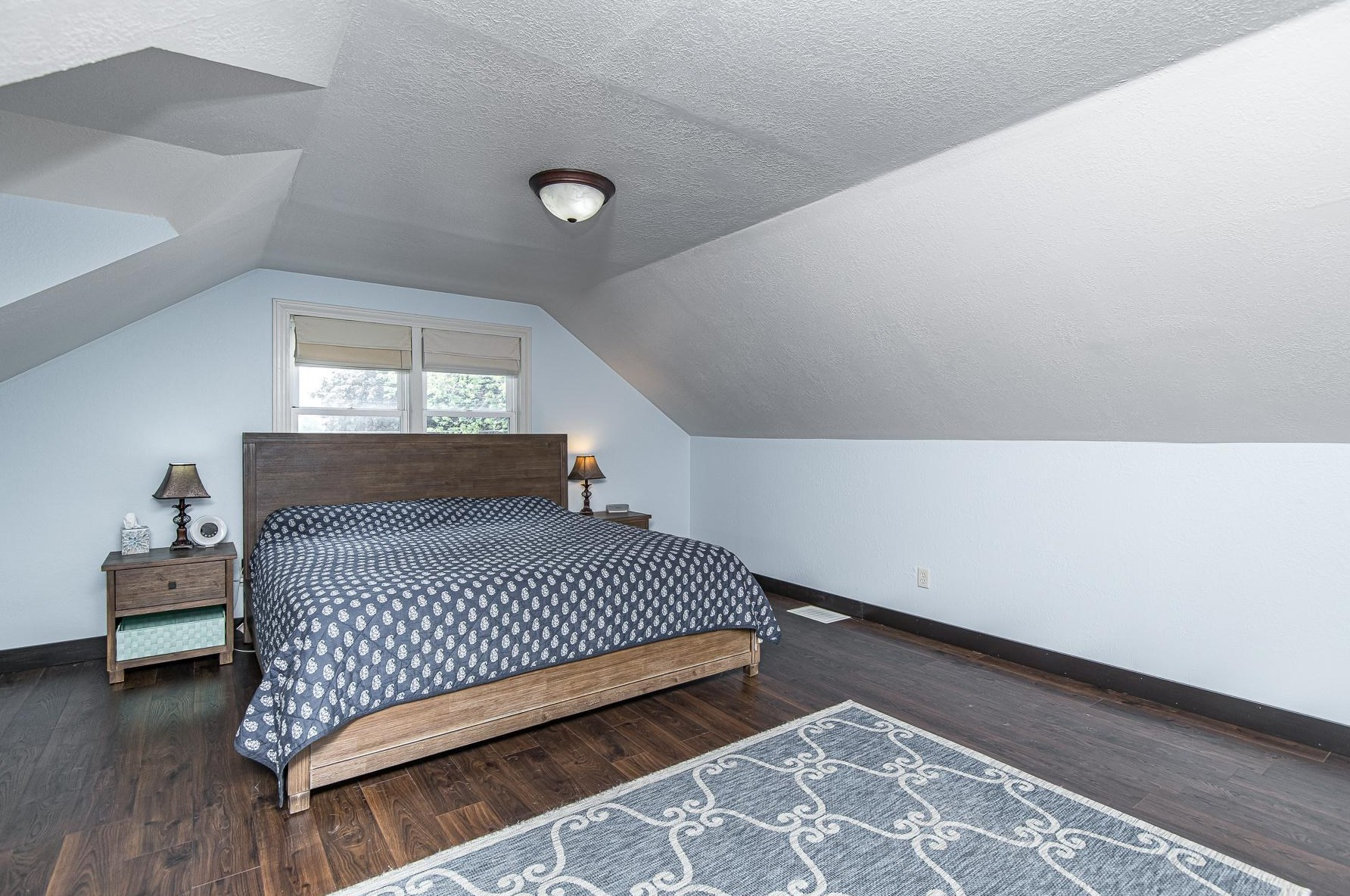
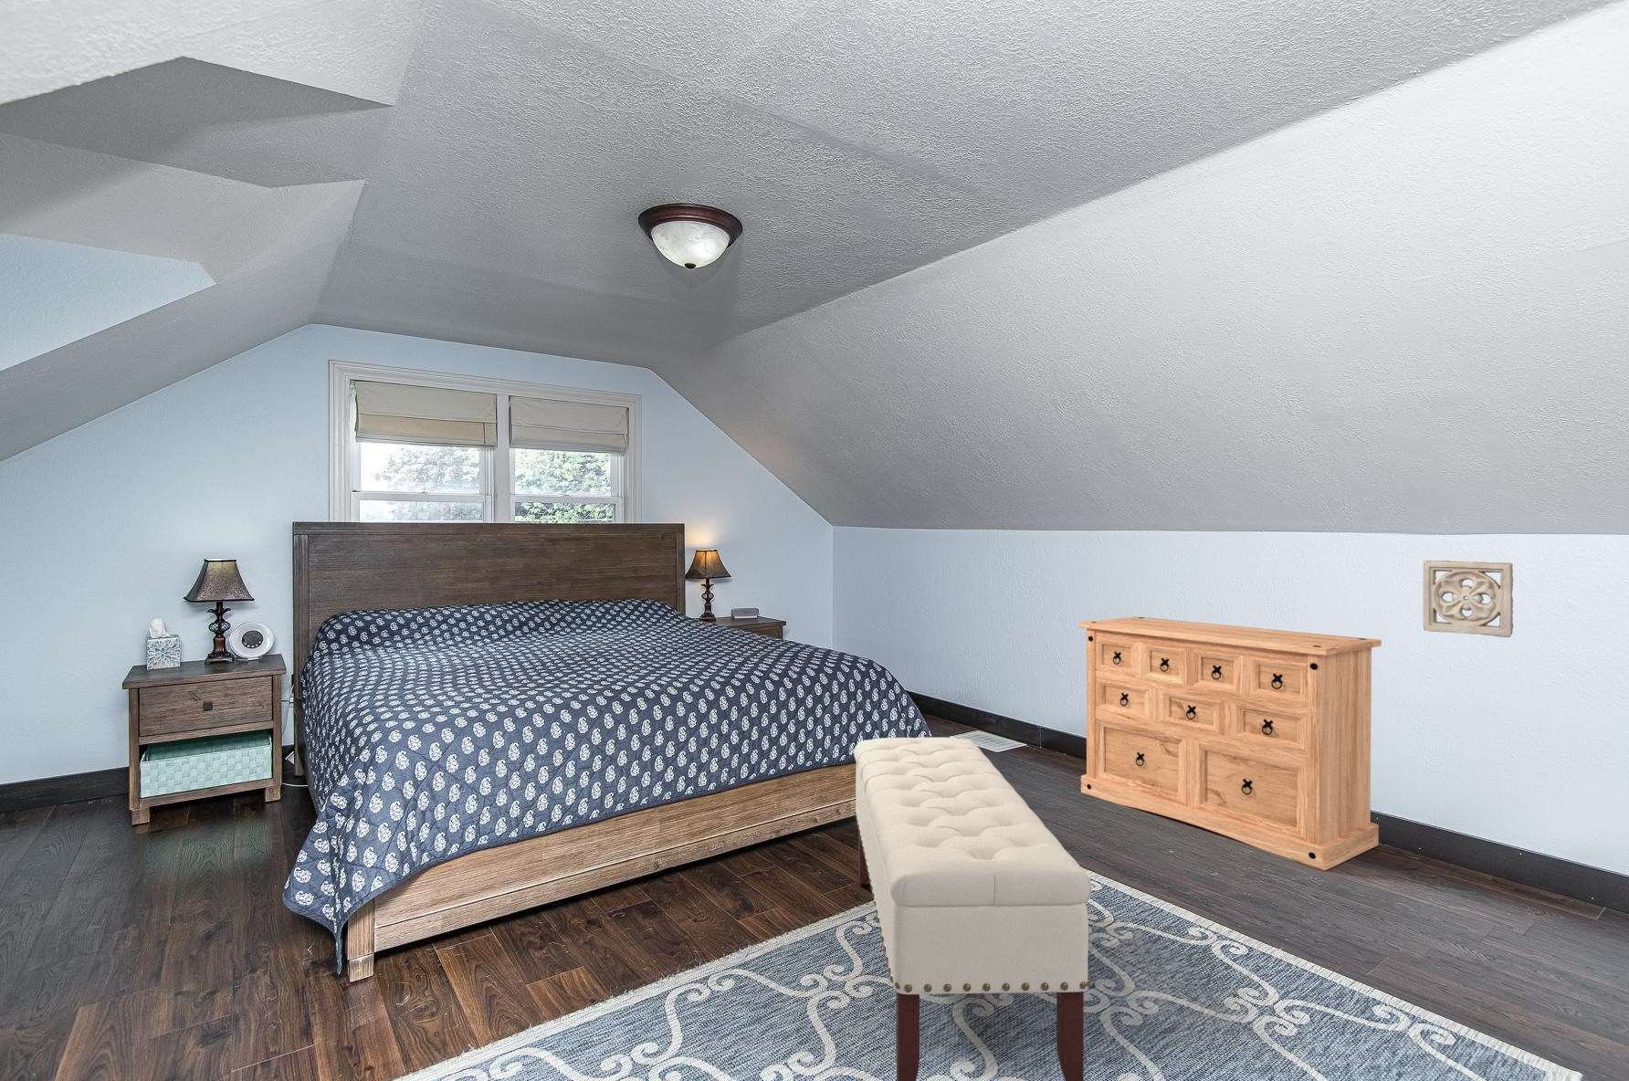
+ dresser (1215, 723)
+ wall ornament (1466, 598)
+ bench (944, 873)
